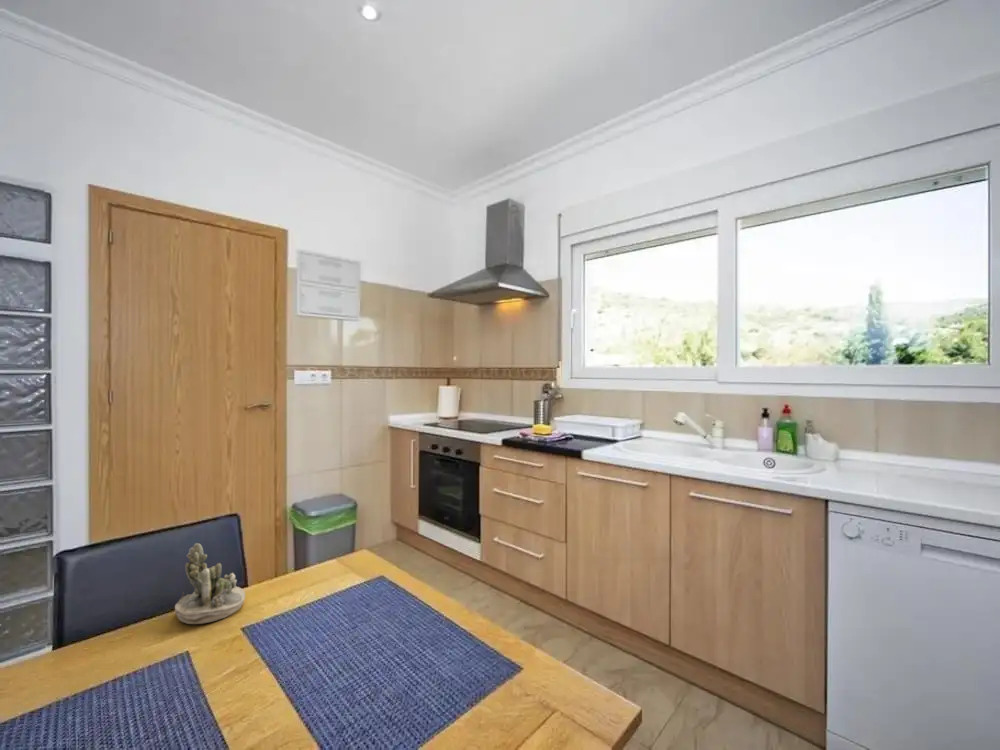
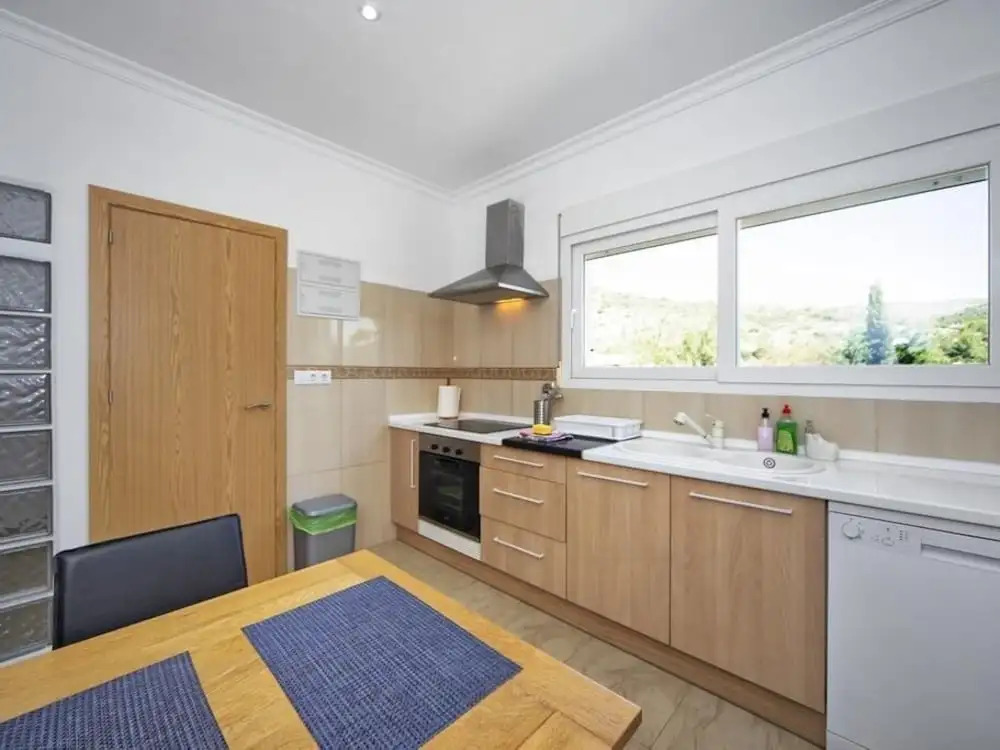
- succulent planter (211, 574)
